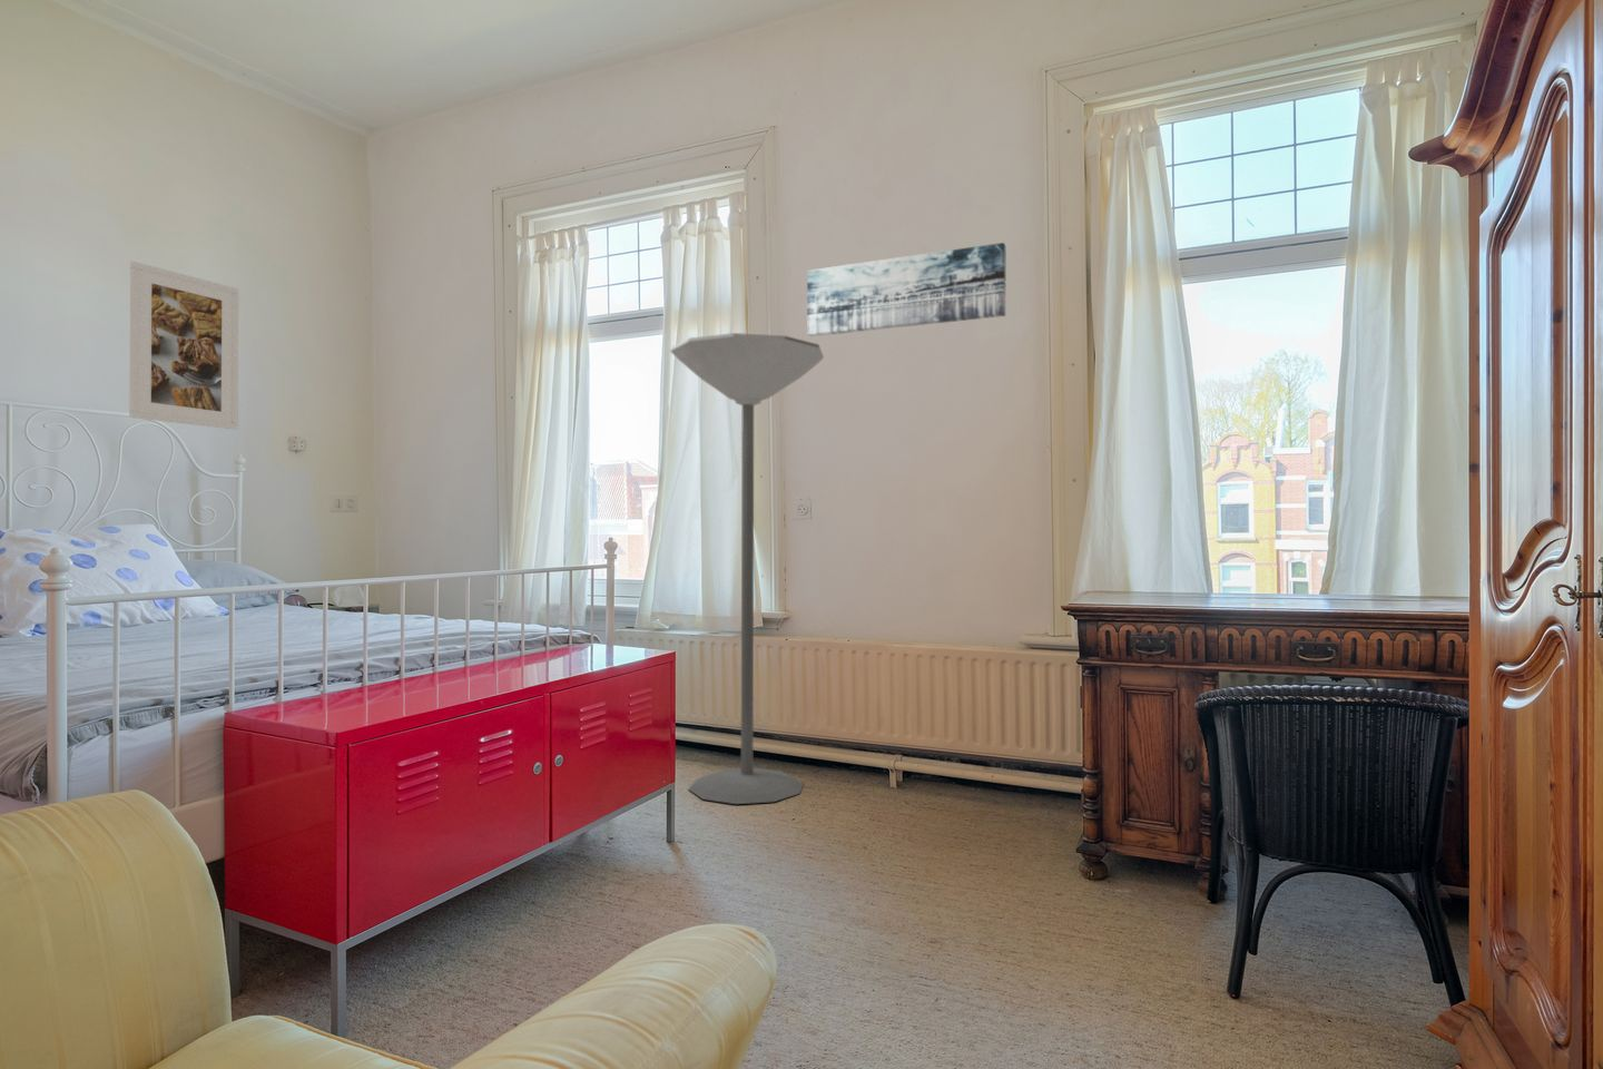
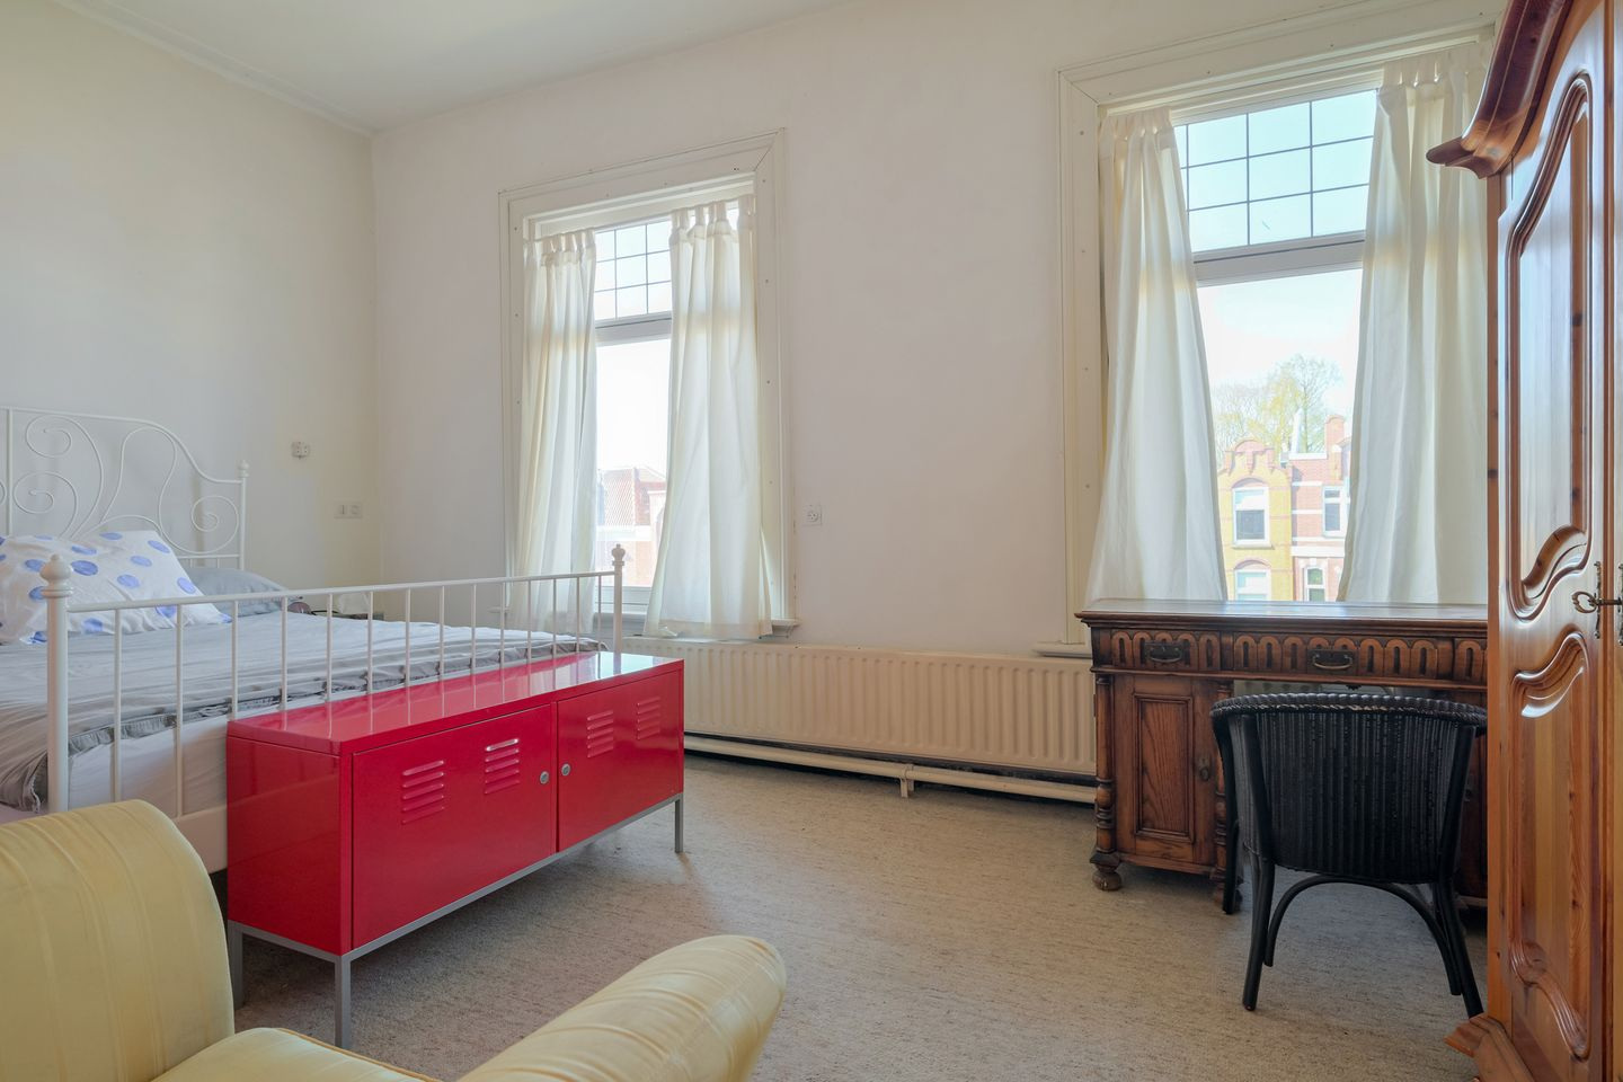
- floor lamp (747, 568)
- wall art (902, 292)
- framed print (186, 350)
